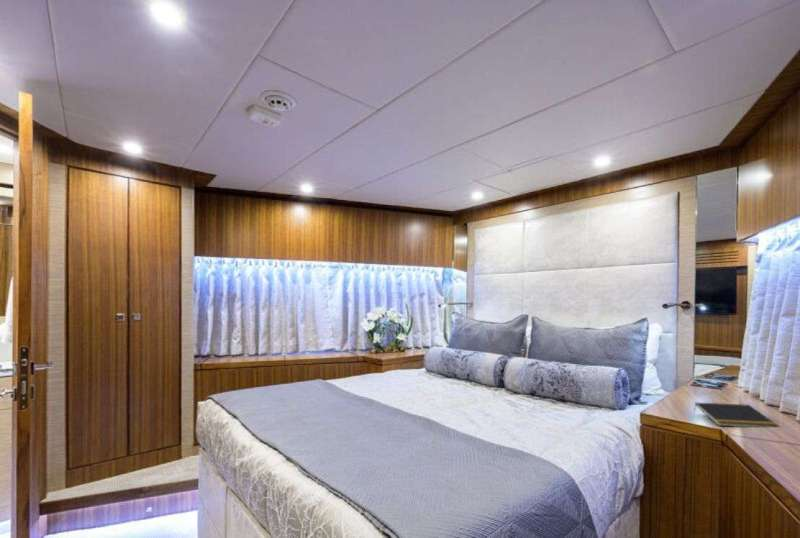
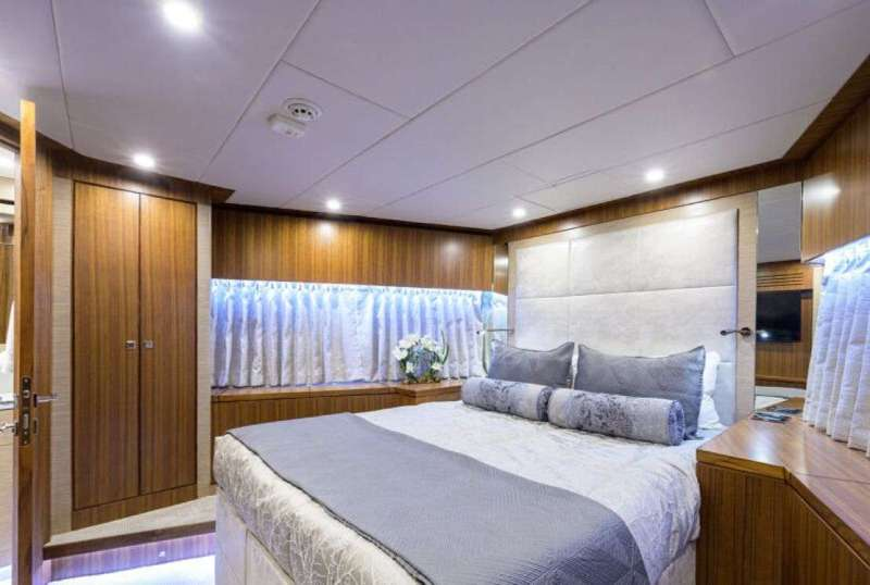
- notepad (734, 414)
